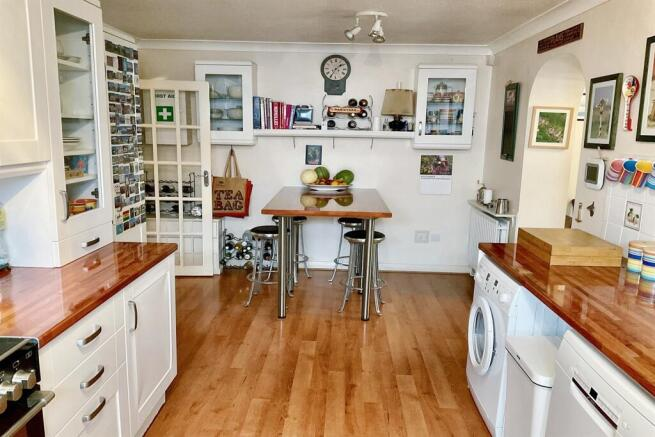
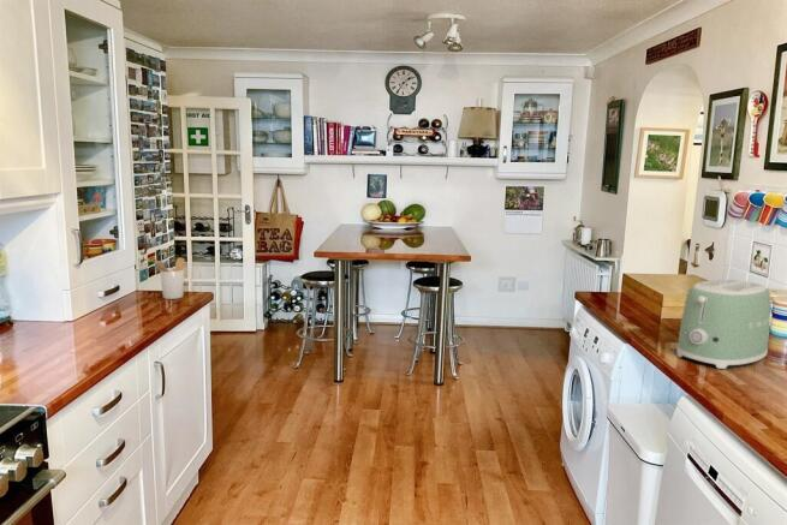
+ utensil holder (167, 278)
+ toaster (726, 318)
